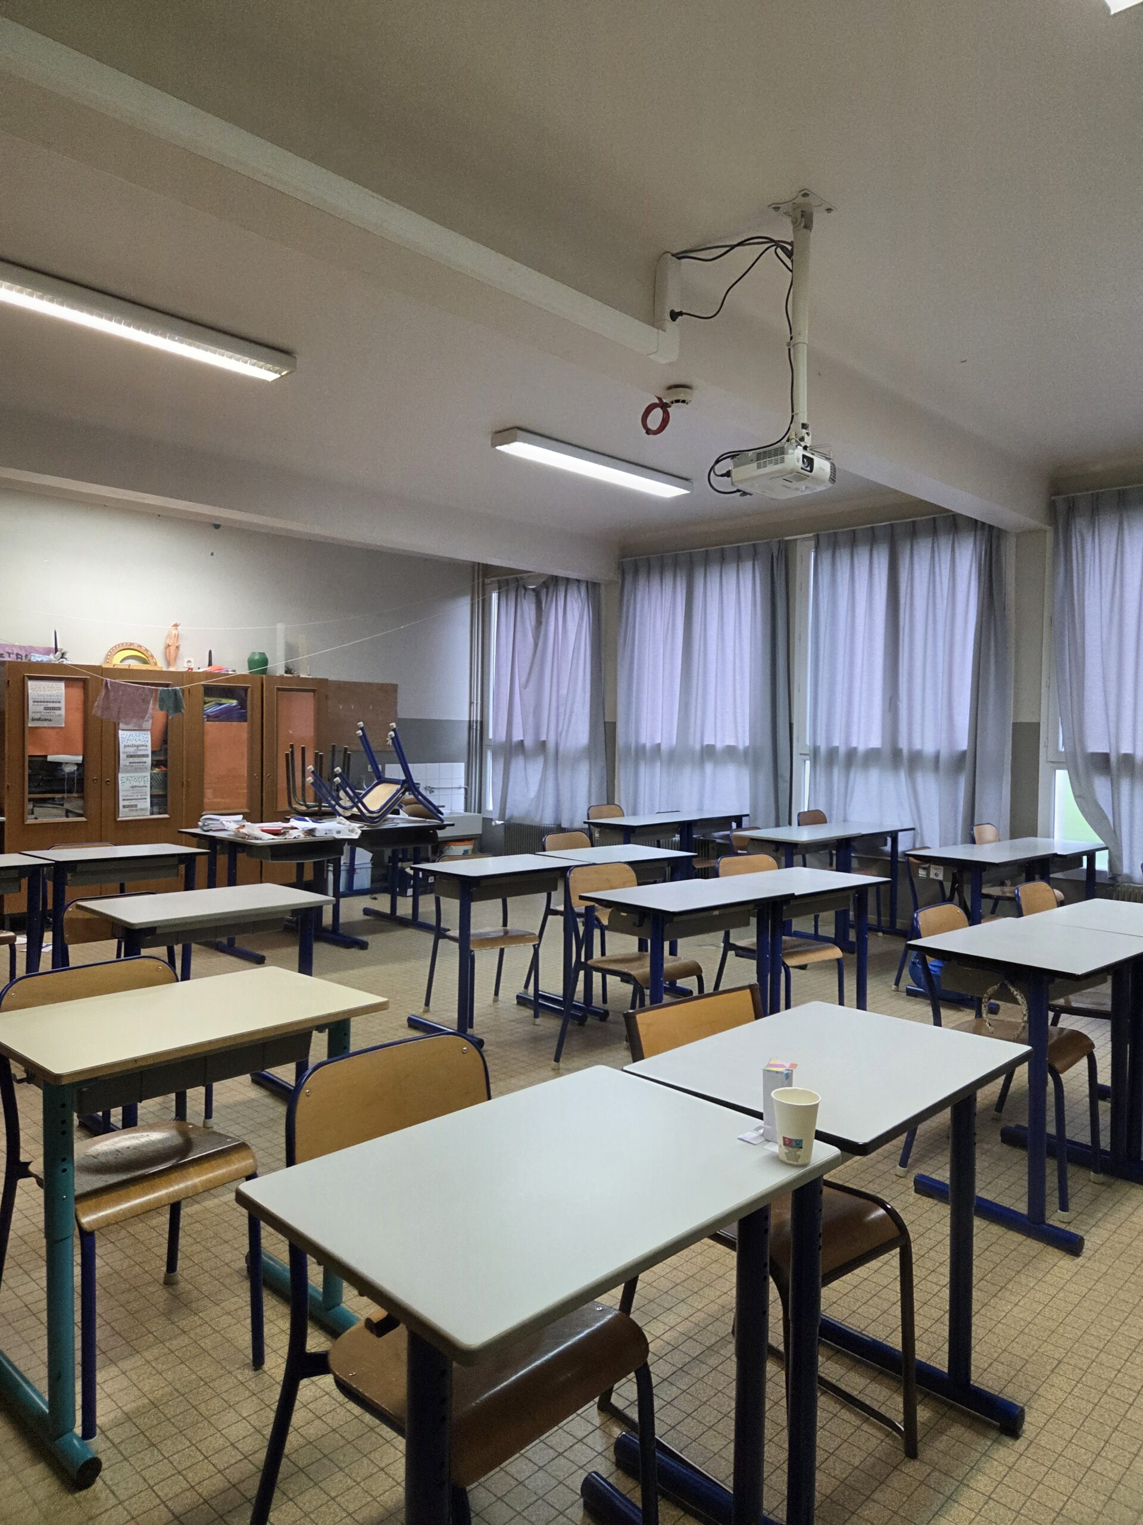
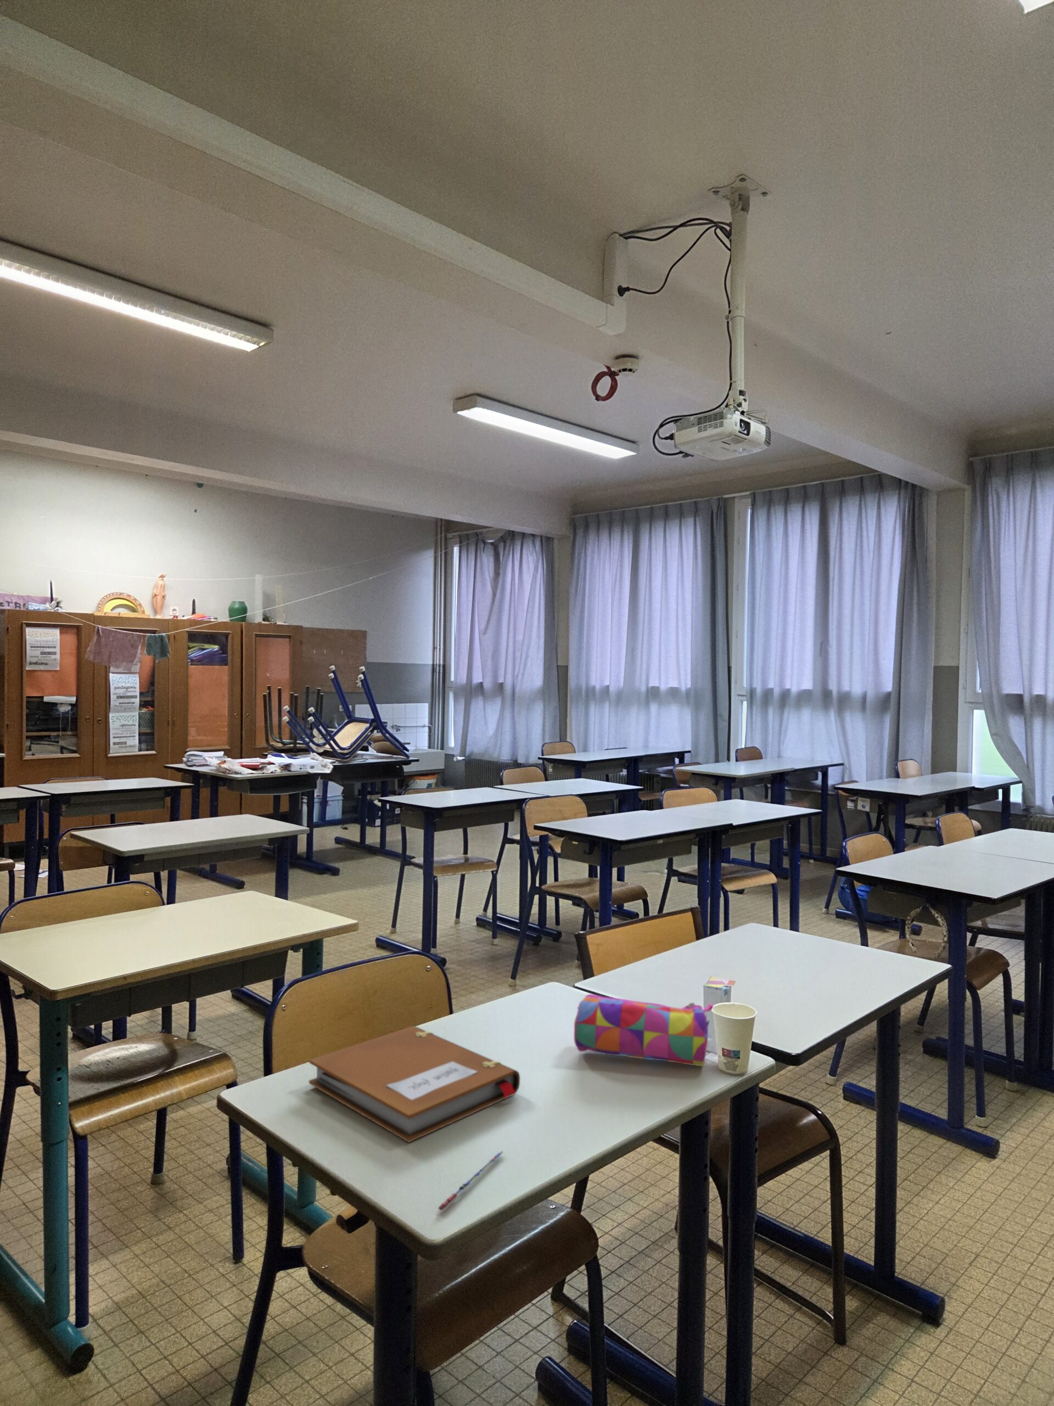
+ pen (473, 1178)
+ pencil case (643, 1027)
+ notebook (416, 1077)
